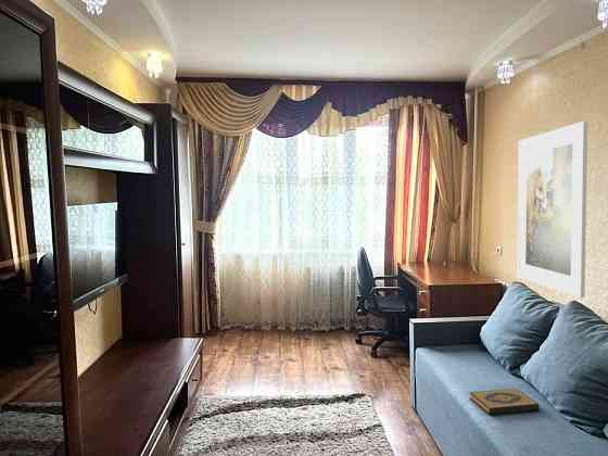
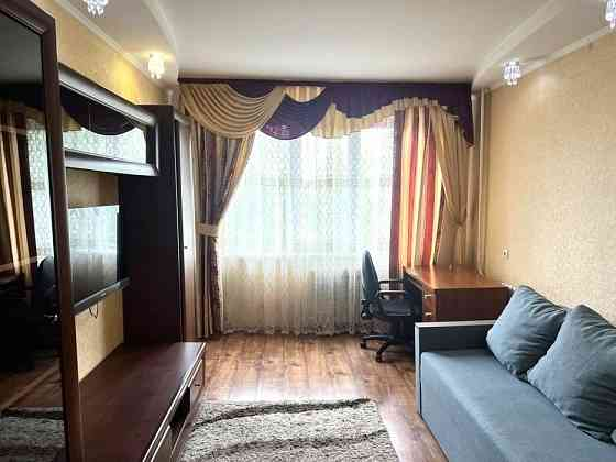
- hardback book (503, 401)
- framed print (547, 210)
